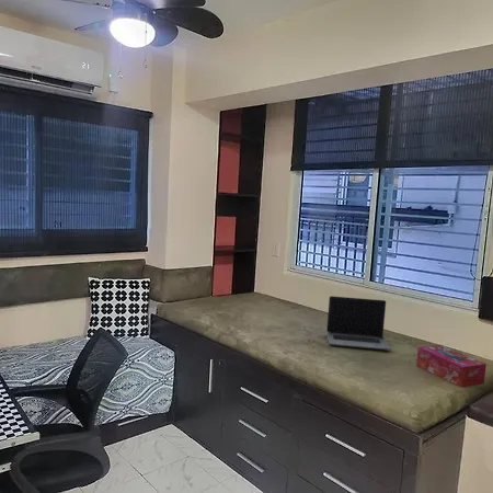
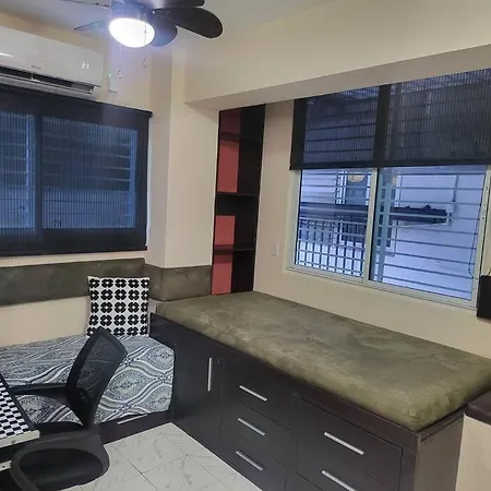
- laptop computer (358, 322)
- tissue box (449, 364)
